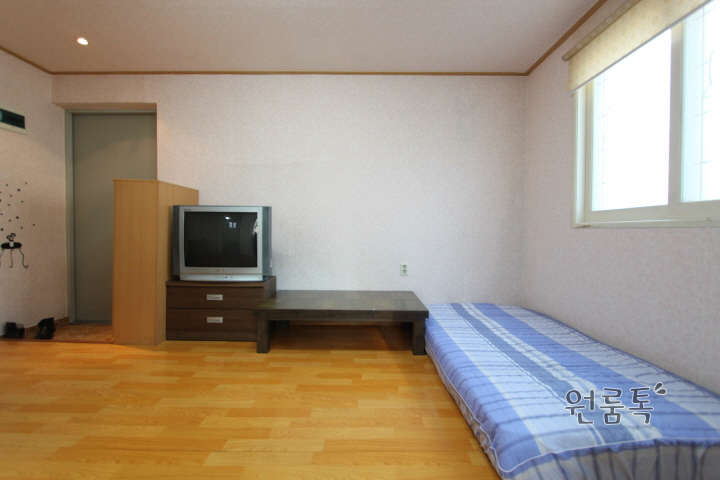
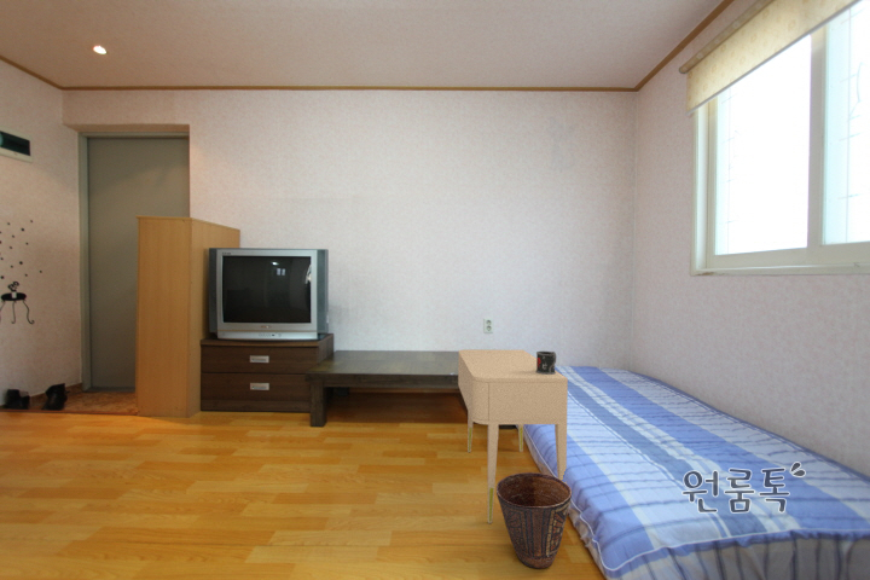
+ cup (533, 521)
+ mug (547, 360)
+ nightstand (501, 420)
